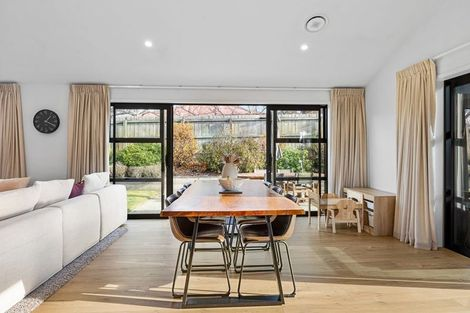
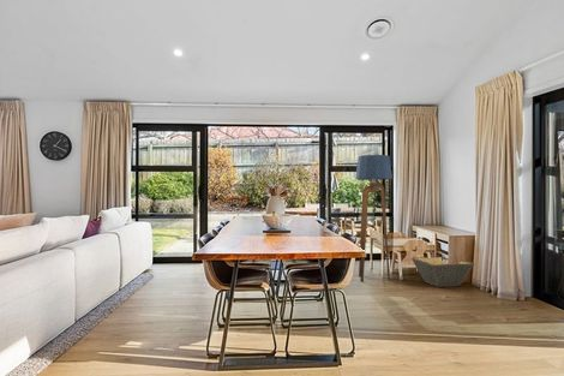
+ basket (442, 271)
+ floor lamp (366, 217)
